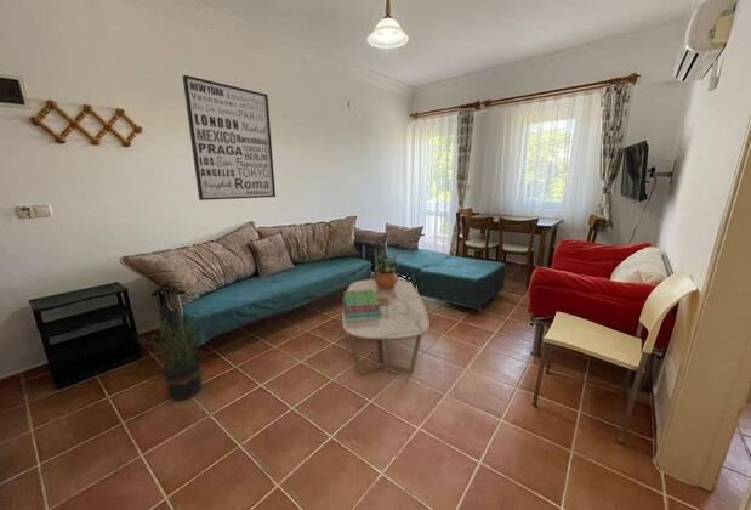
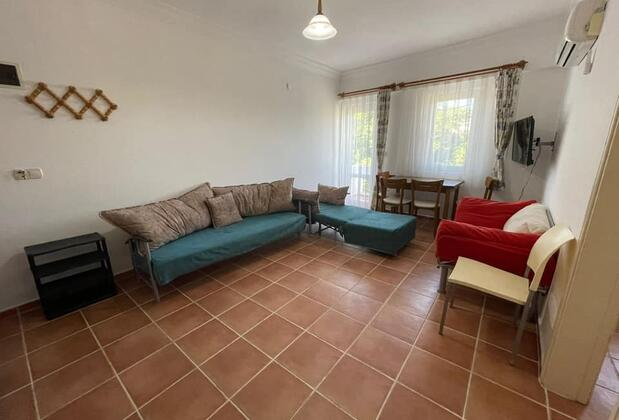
- coffee table (382, 322)
- potted plant (175, 350)
- stack of books (360, 302)
- wall art (234, 143)
- potted plant (386, 272)
